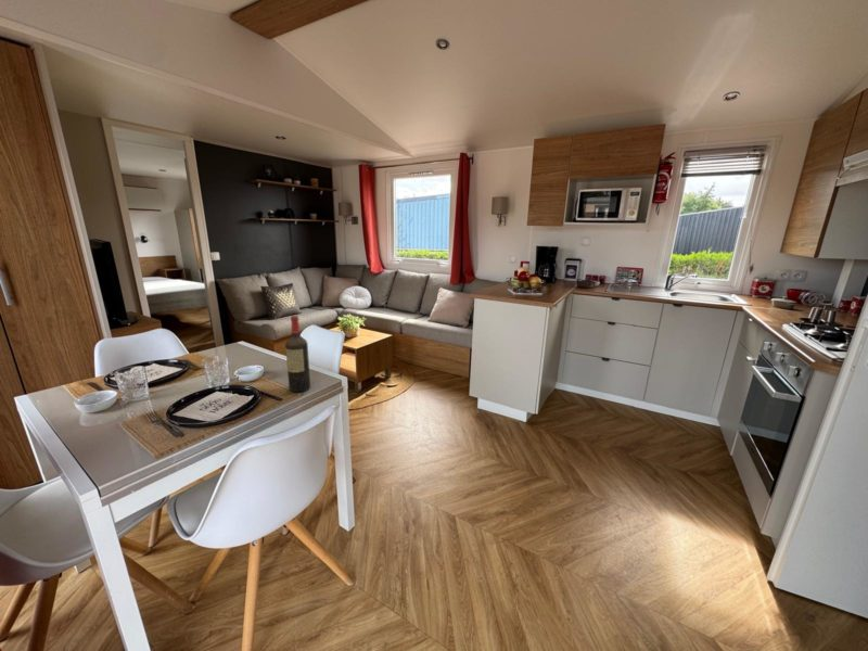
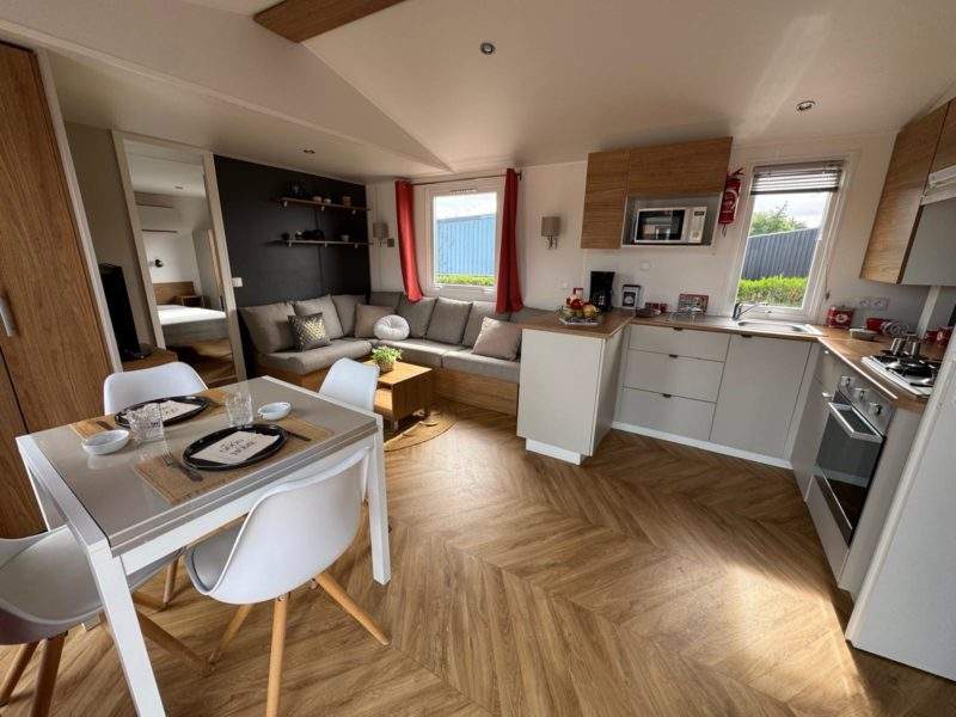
- wine bottle (297, 353)
